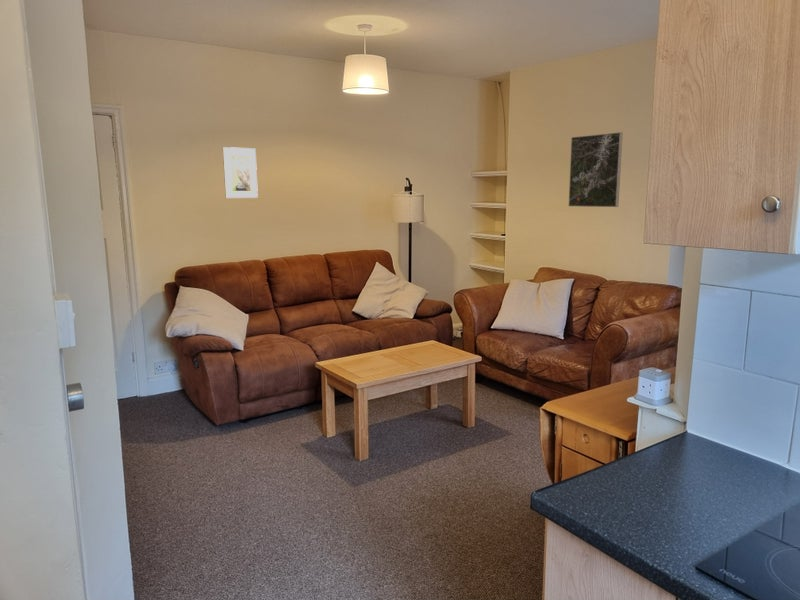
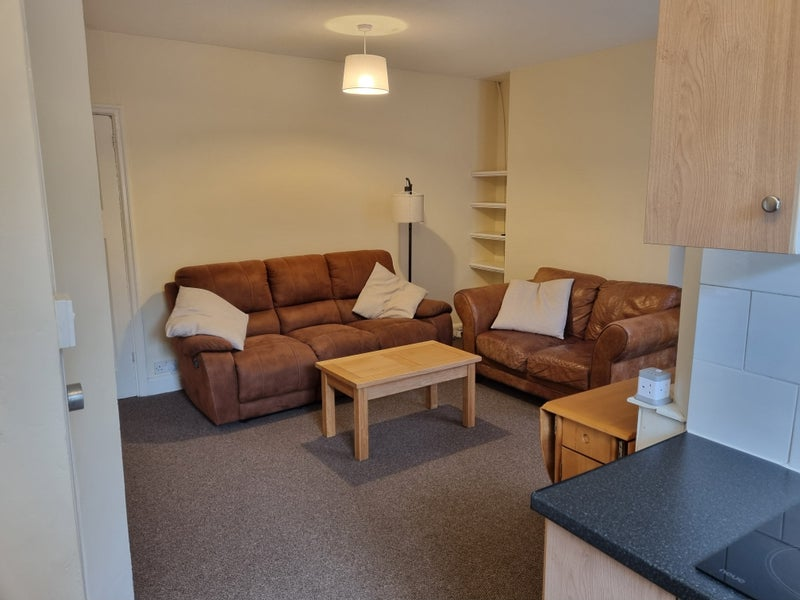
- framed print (594, 171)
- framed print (240, 173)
